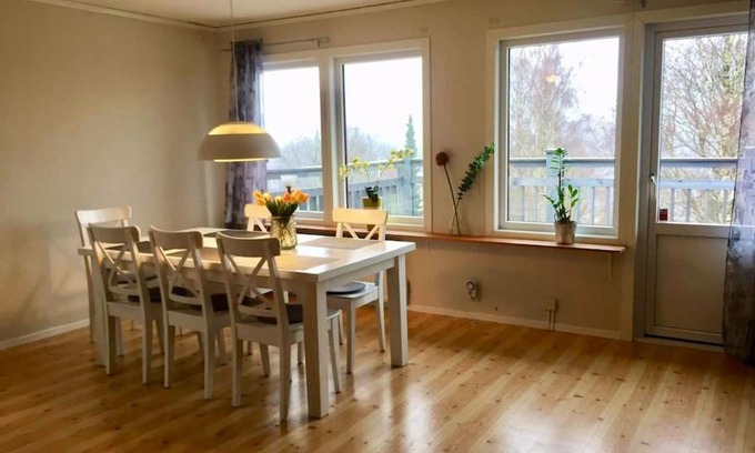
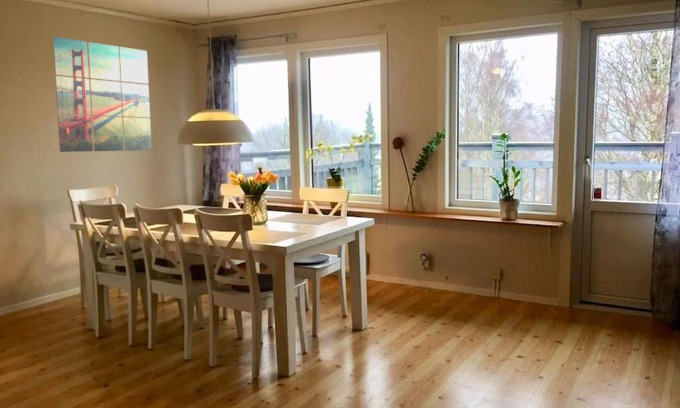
+ wall art (106, 98)
